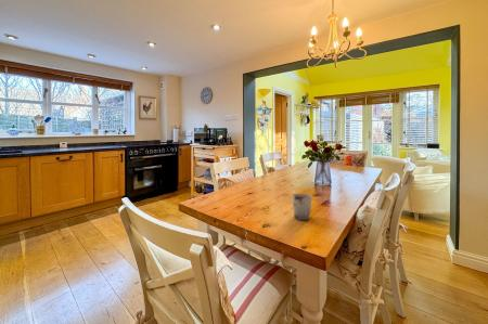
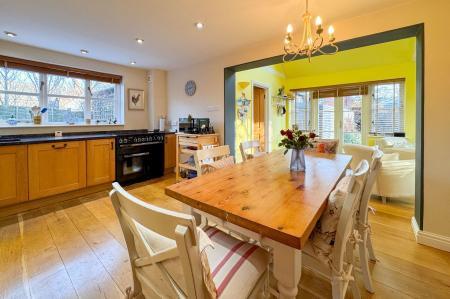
- cup (303, 207)
